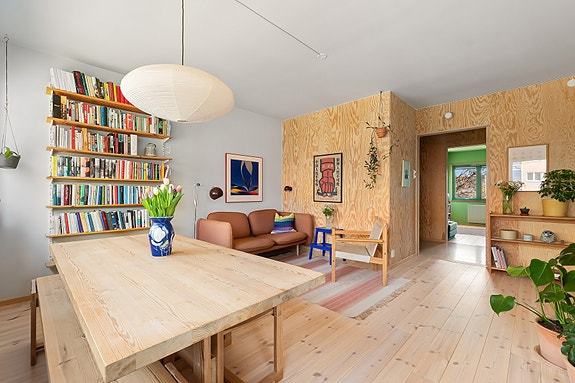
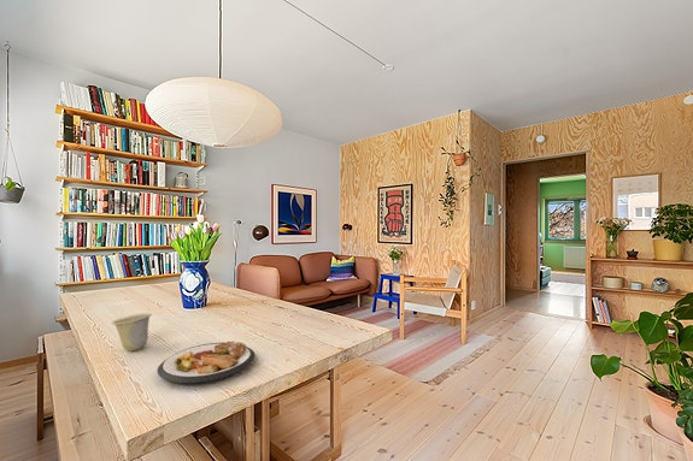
+ plate (209, 357)
+ cup (131, 332)
